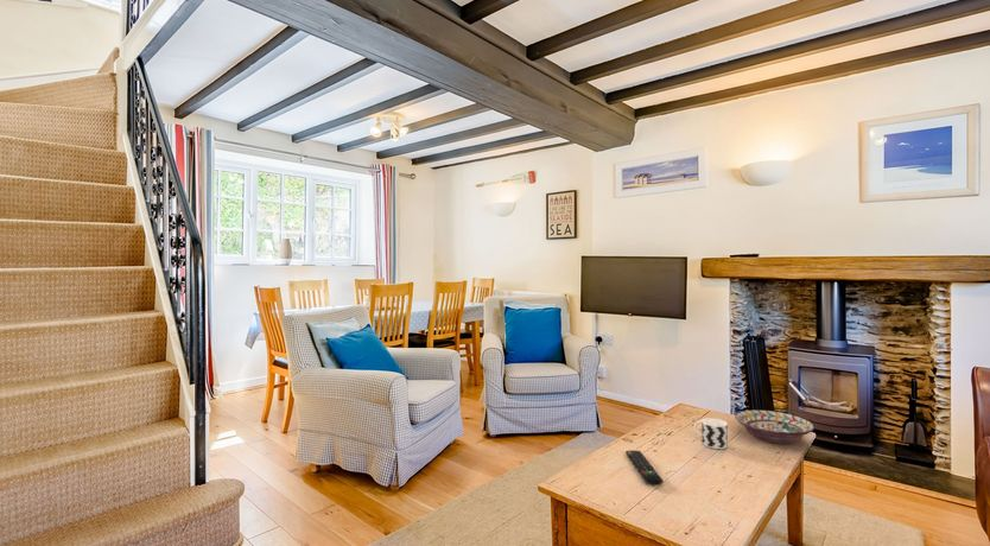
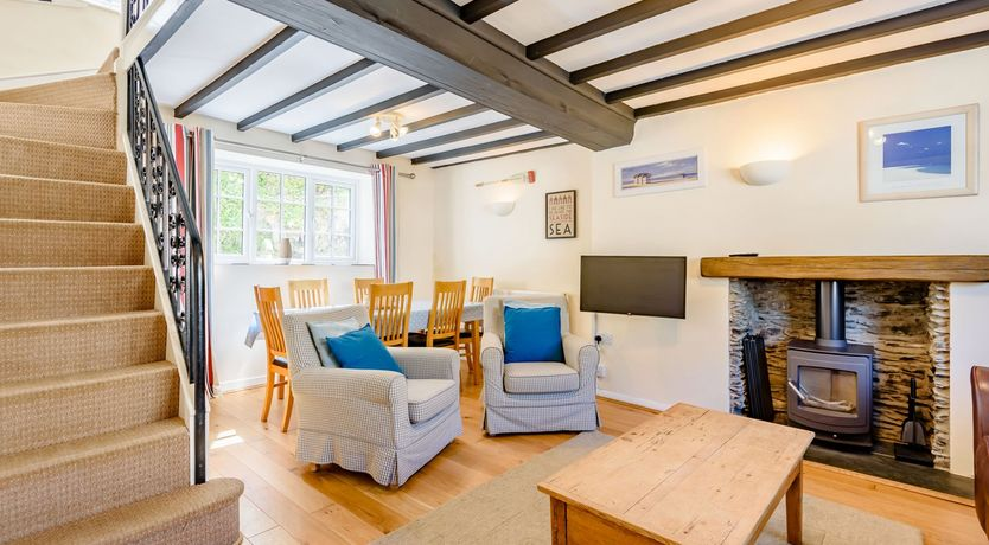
- cup (710, 432)
- decorative bowl (773, 428)
- remote control (642, 465)
